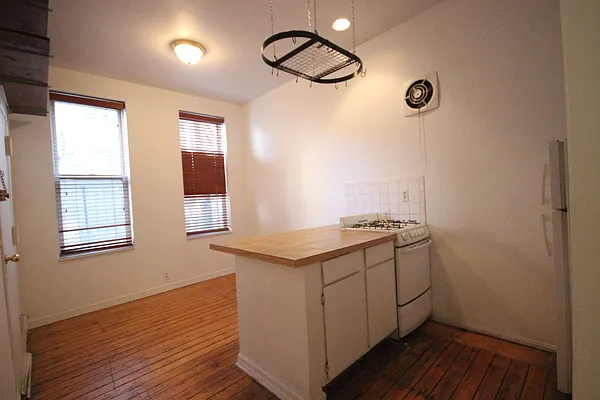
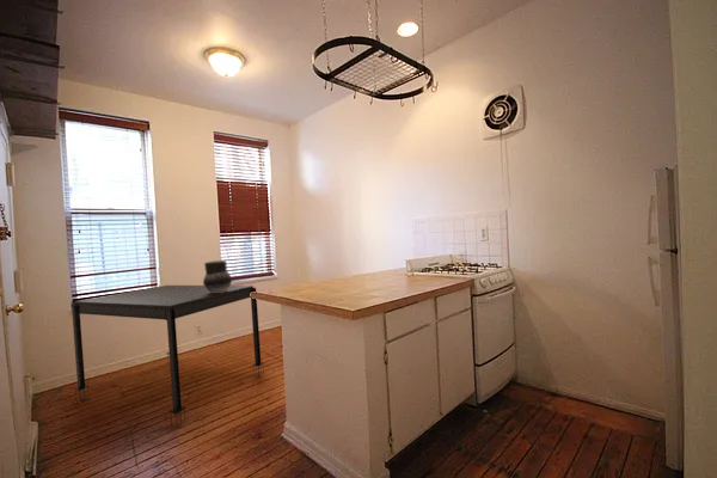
+ ceramic jug (216, 276)
+ dining table (171, 339)
